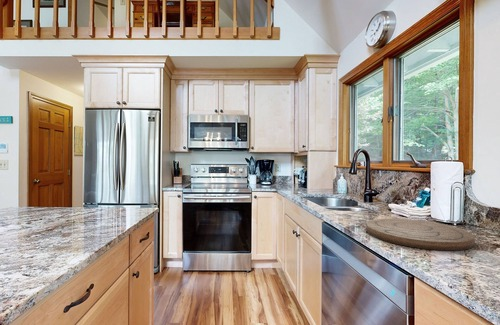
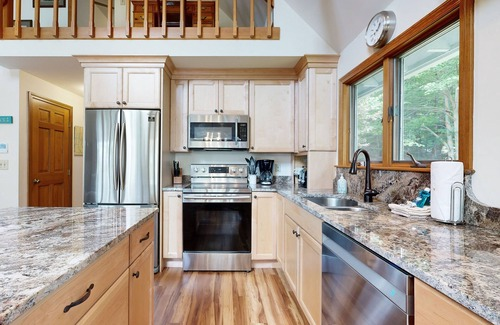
- cutting board (415, 231)
